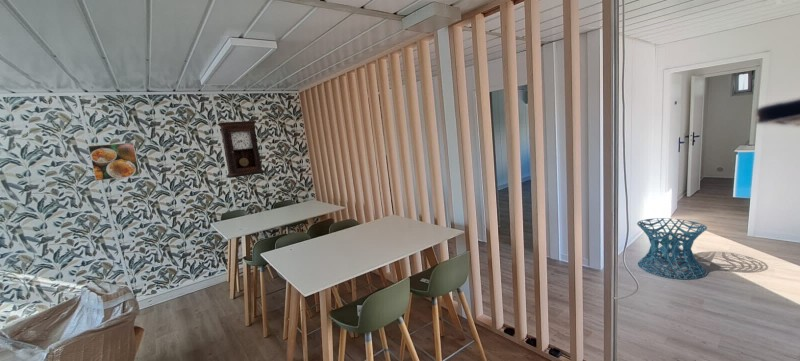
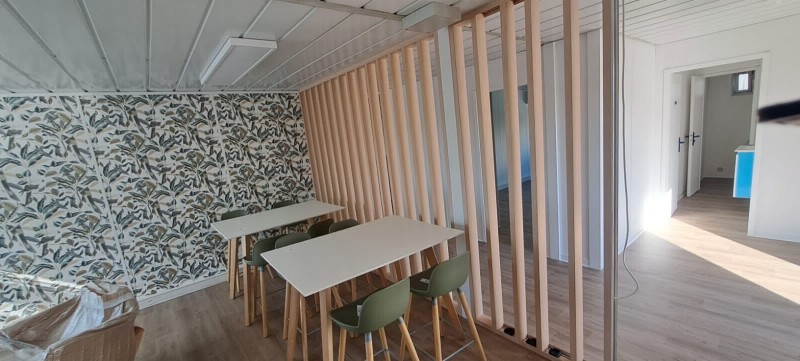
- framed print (115, 161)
- pendulum clock (242, 148)
- stool (670, 246)
